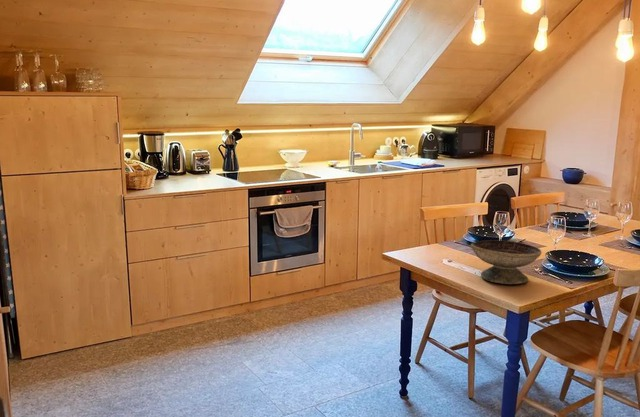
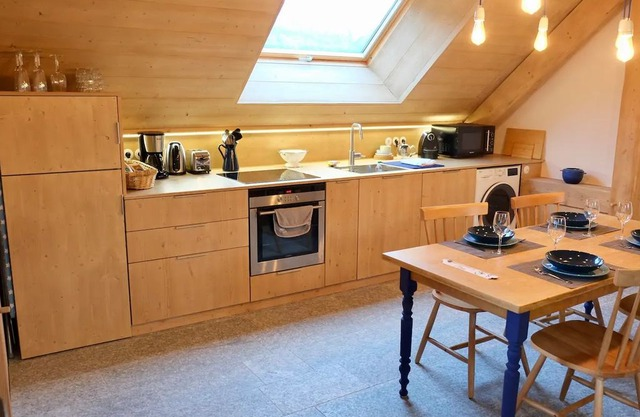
- decorative bowl (504, 260)
